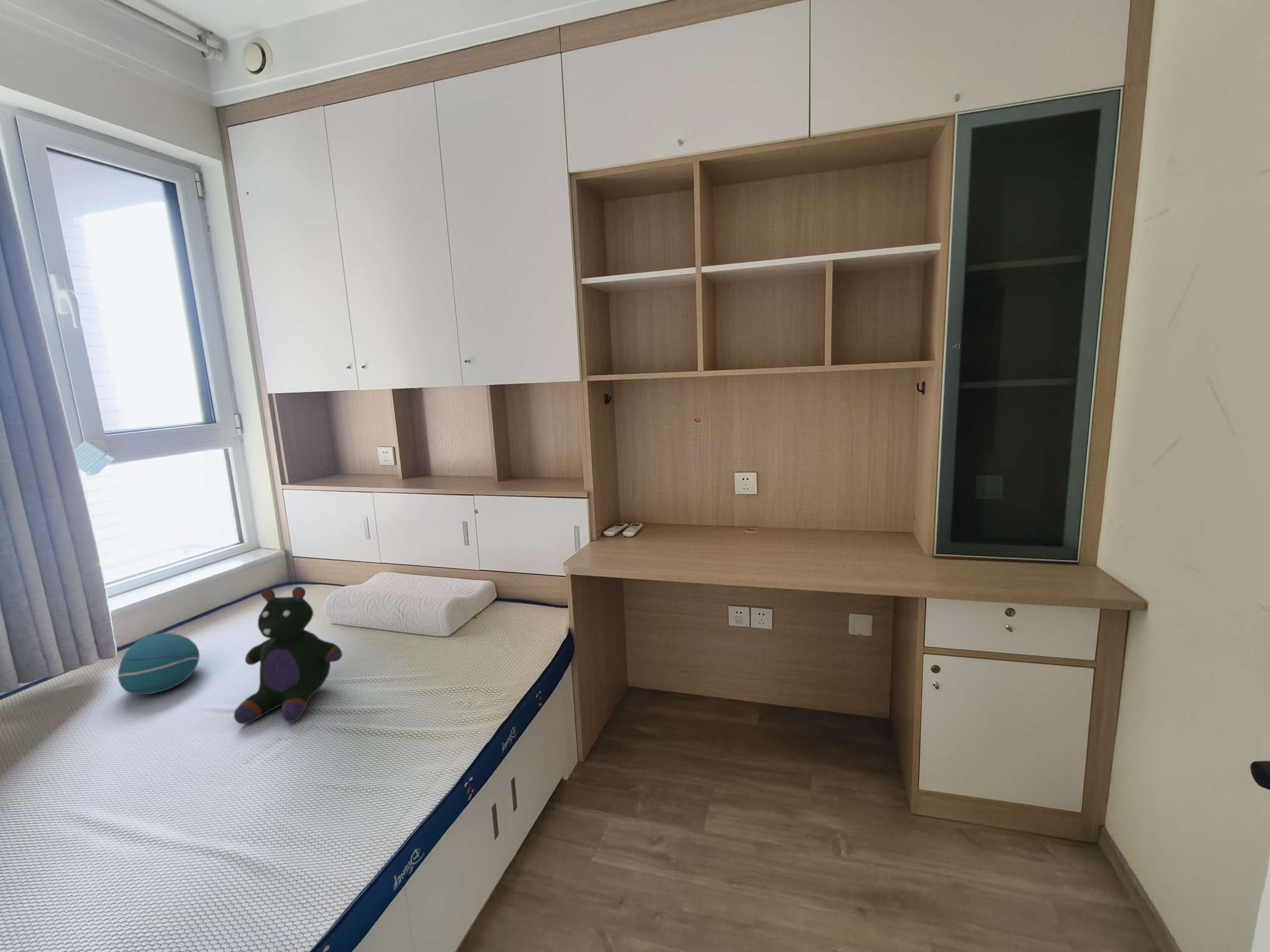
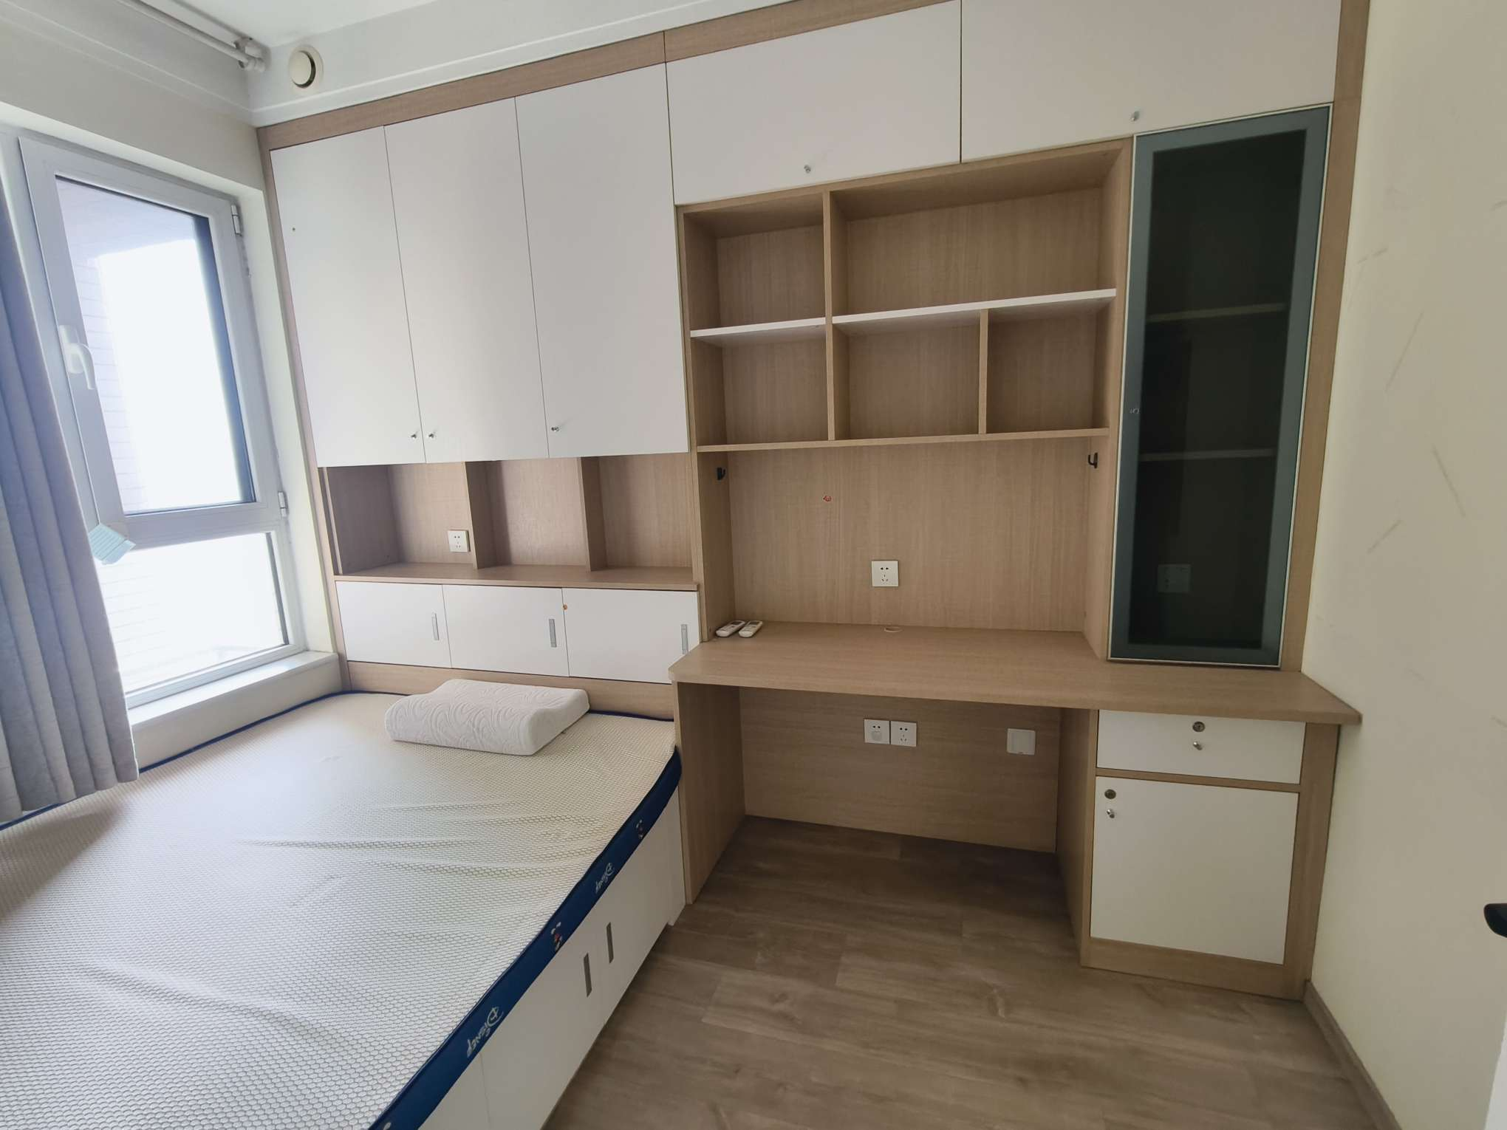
- stuffed bear (280, 650)
- cushion (159, 661)
